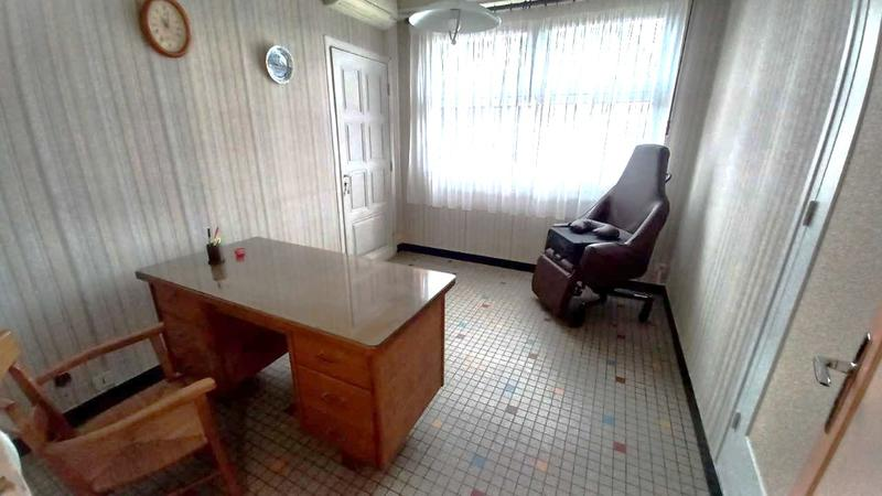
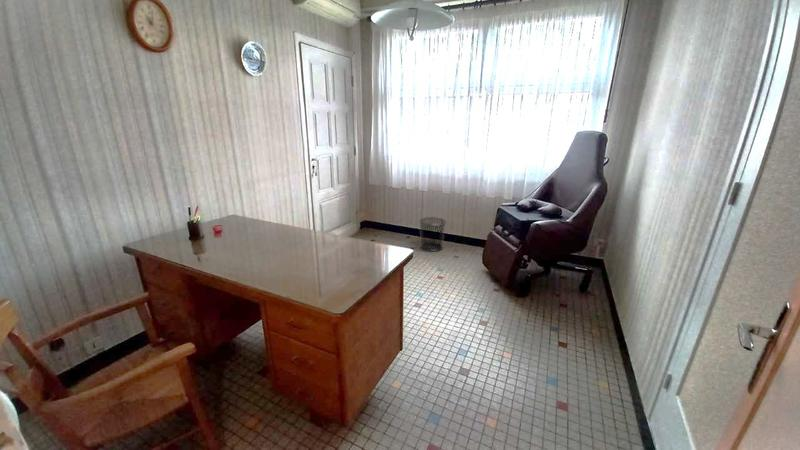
+ waste bin (431, 233)
